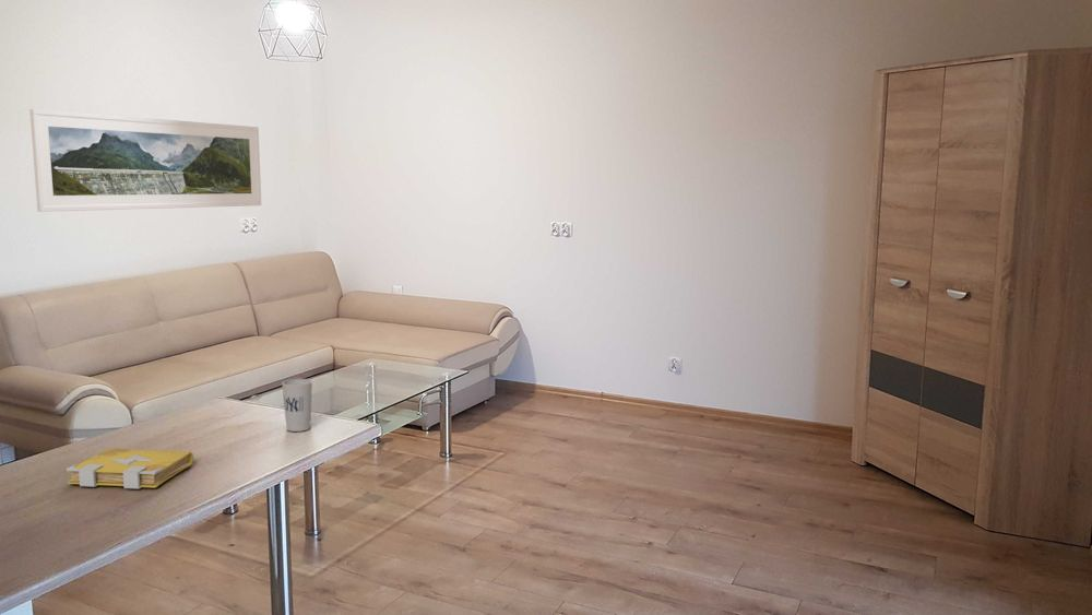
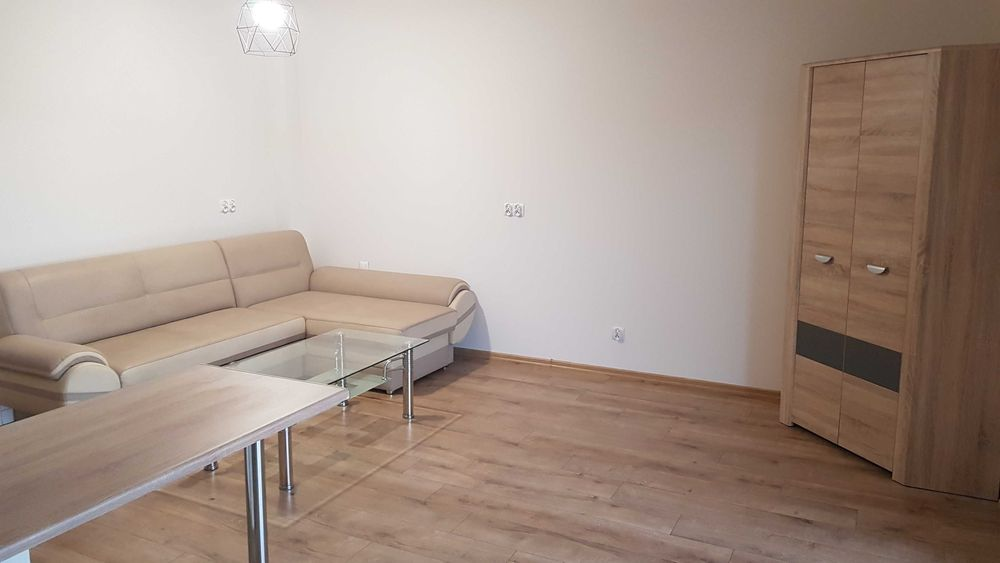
- spell book (127, 466)
- cup (297, 405)
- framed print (162, 164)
